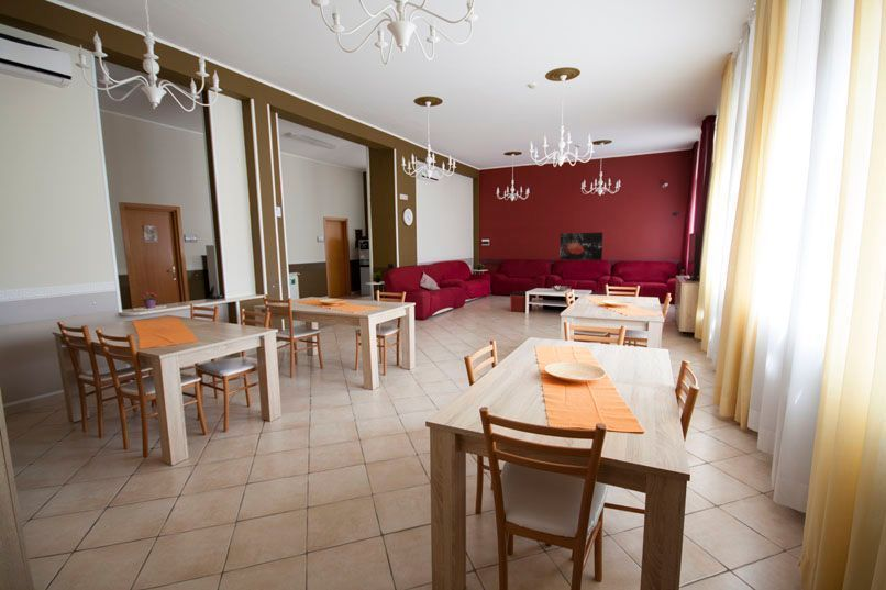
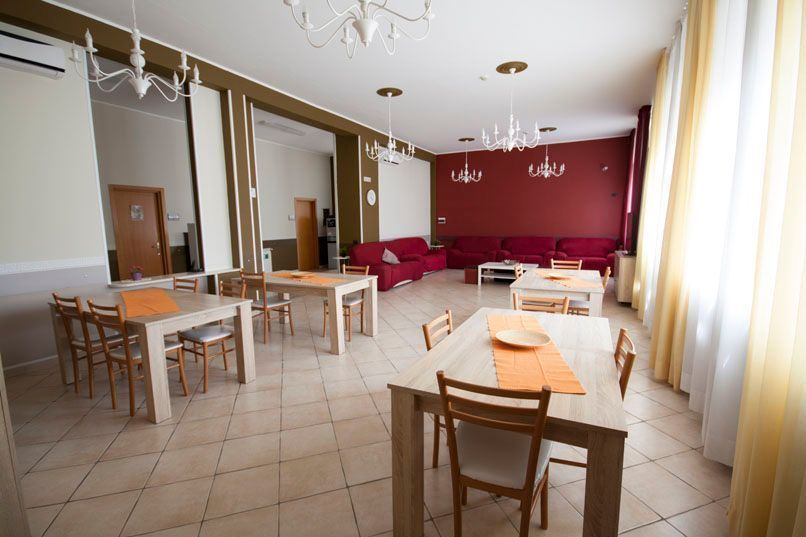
- wall art (580, 246)
